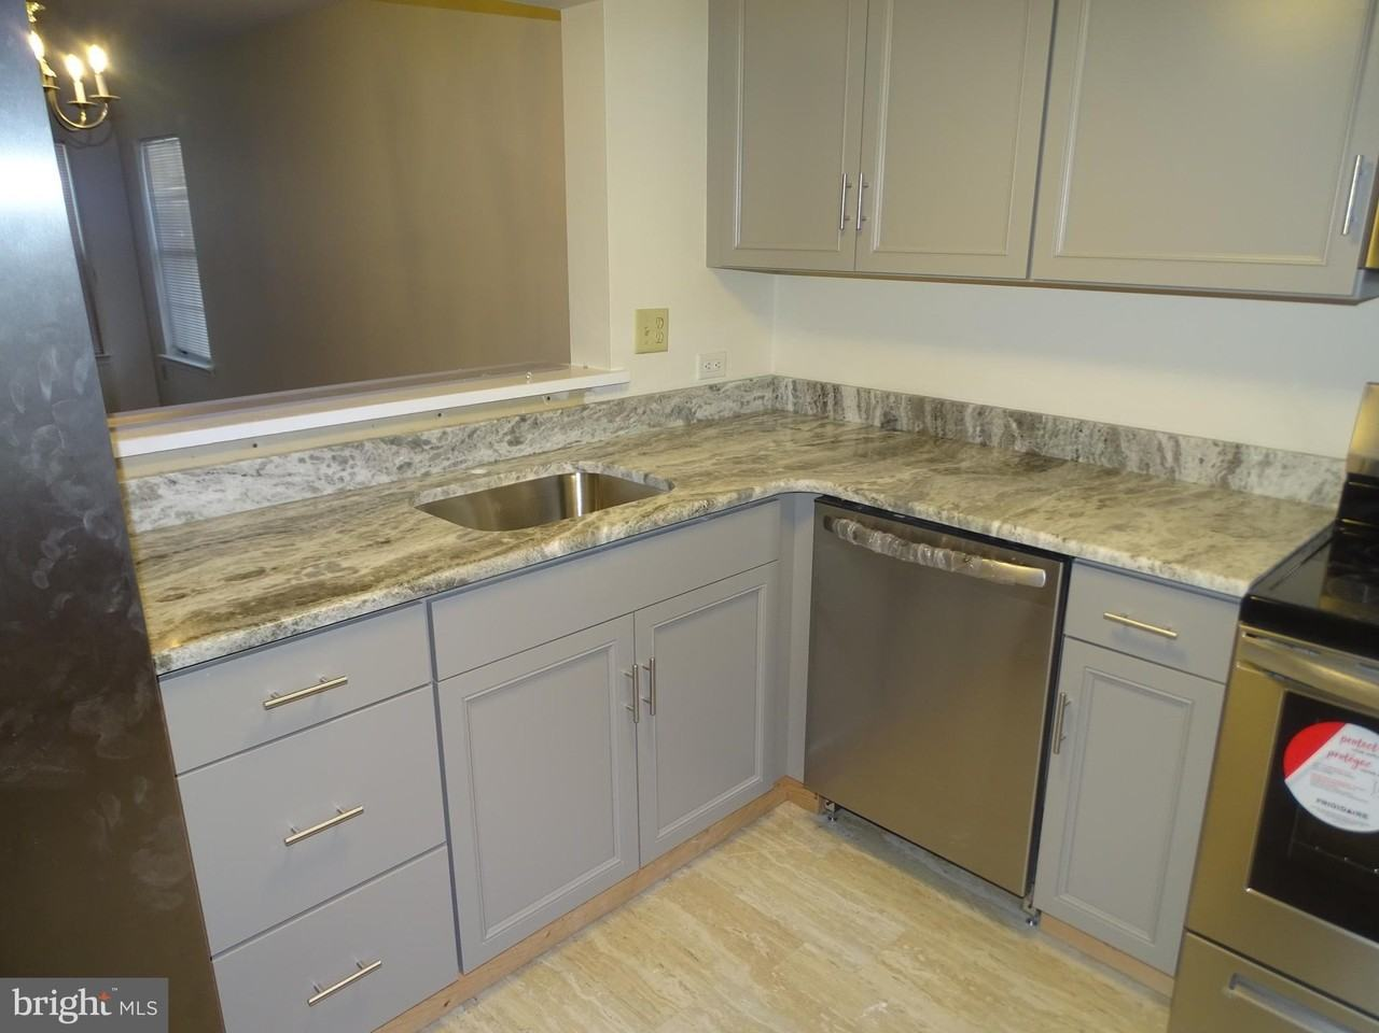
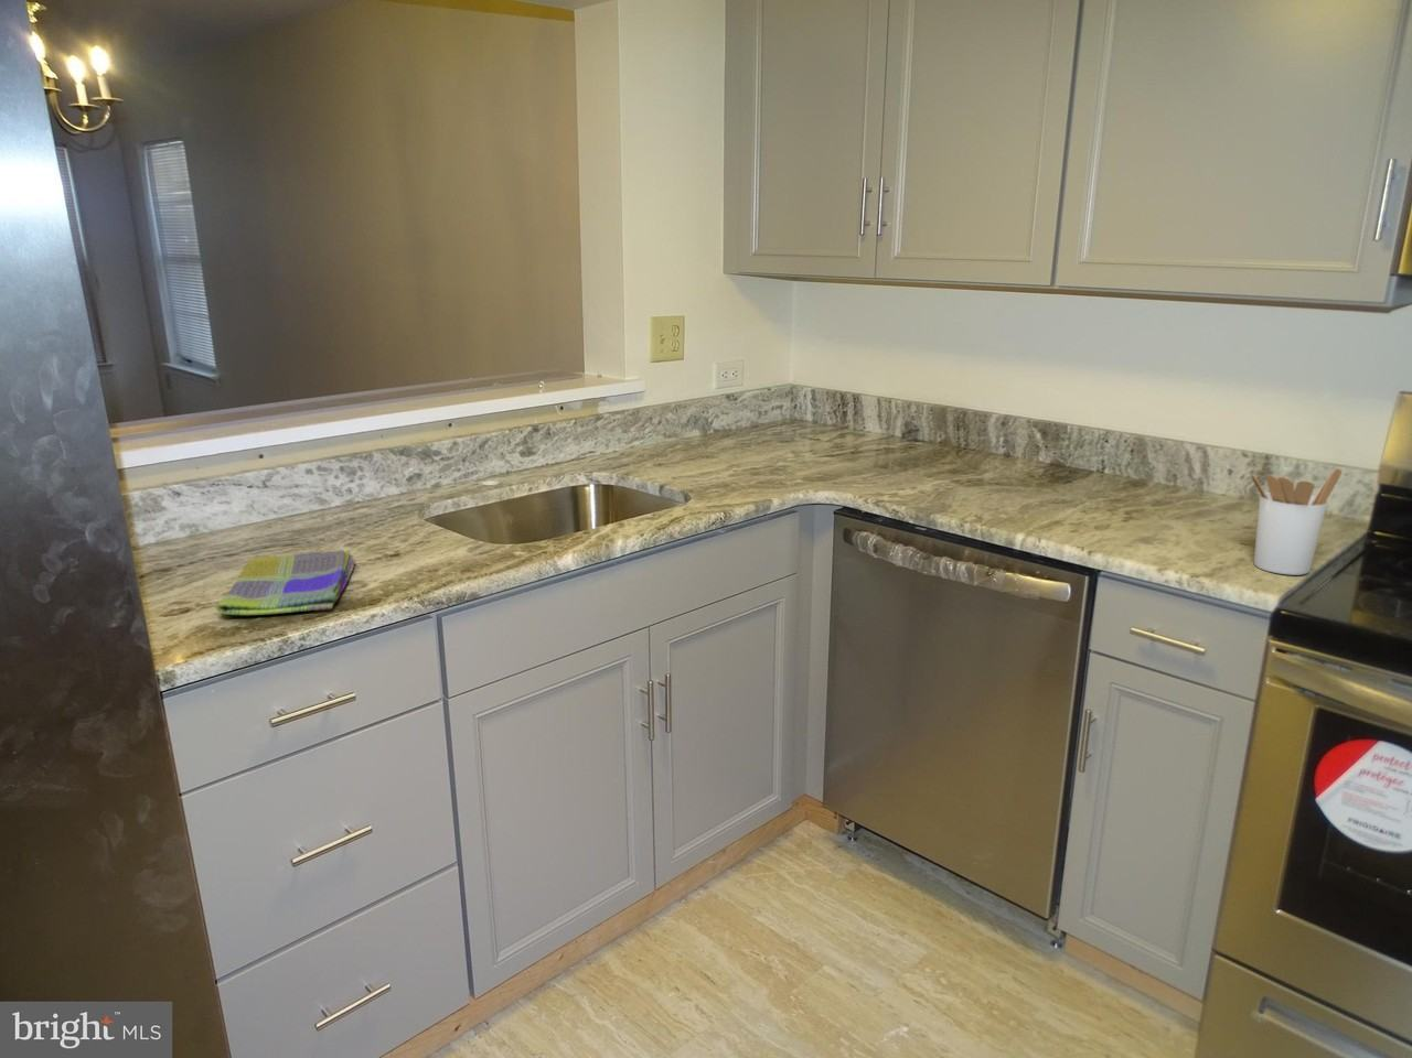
+ dish towel (289, 581)
+ utensil holder (1287, 519)
